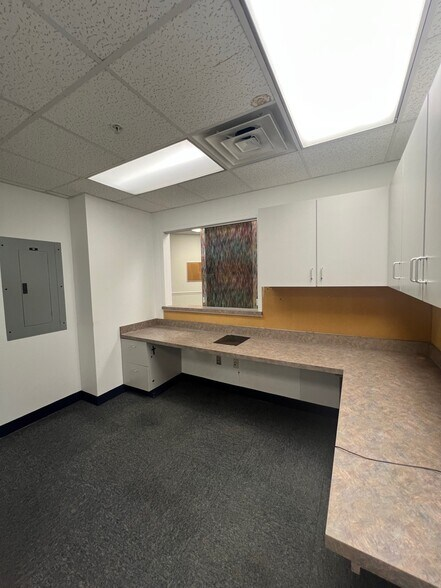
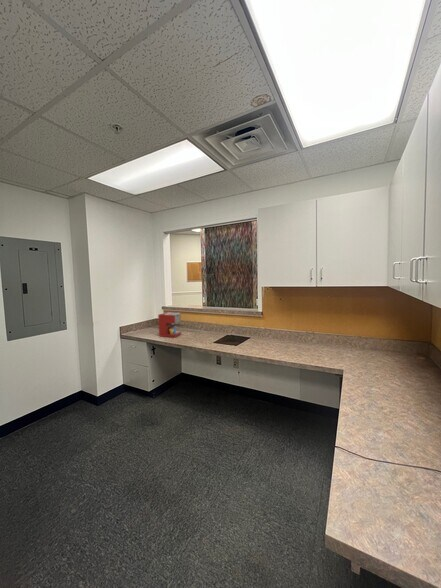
+ coffee maker (169, 324)
